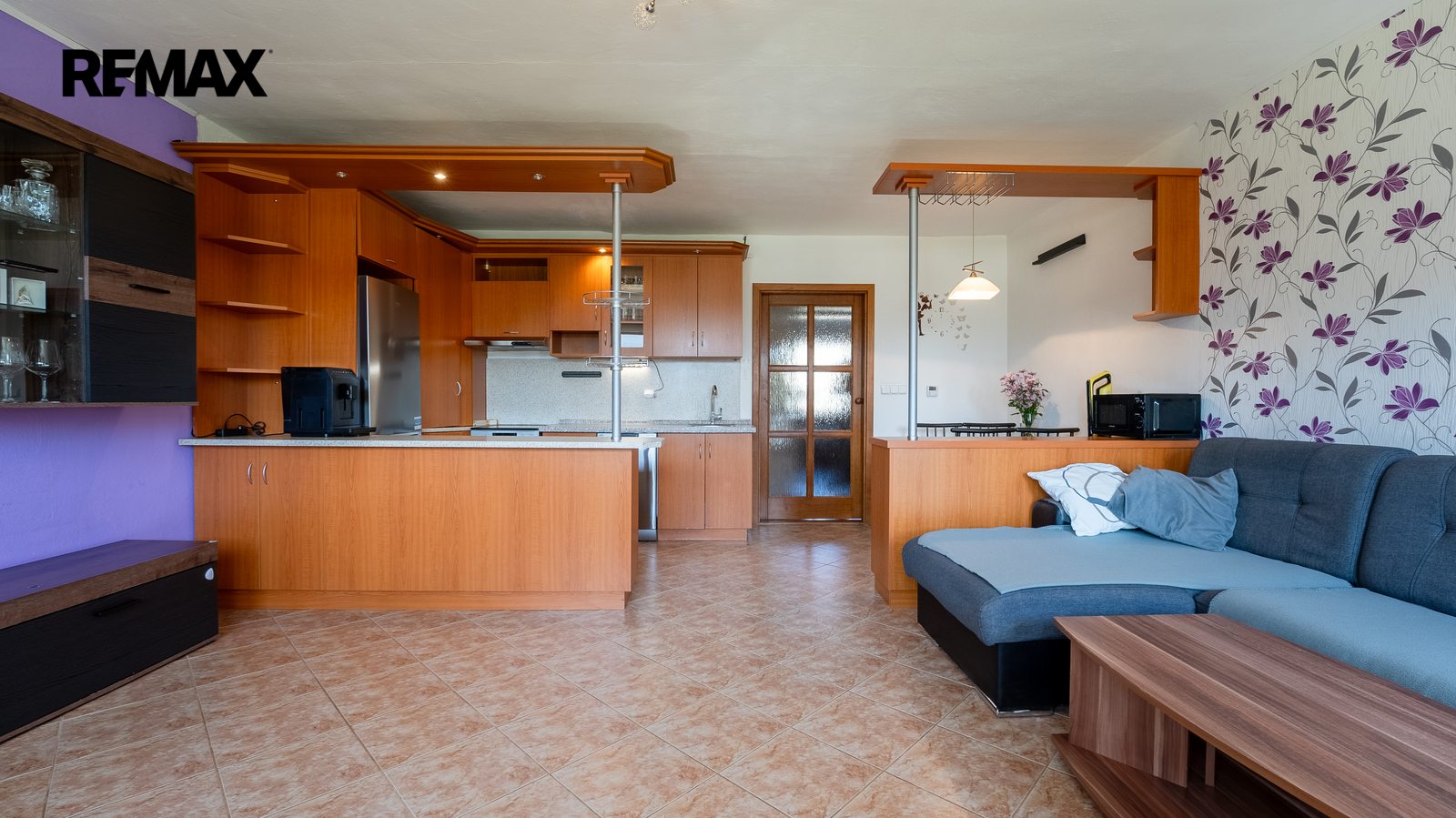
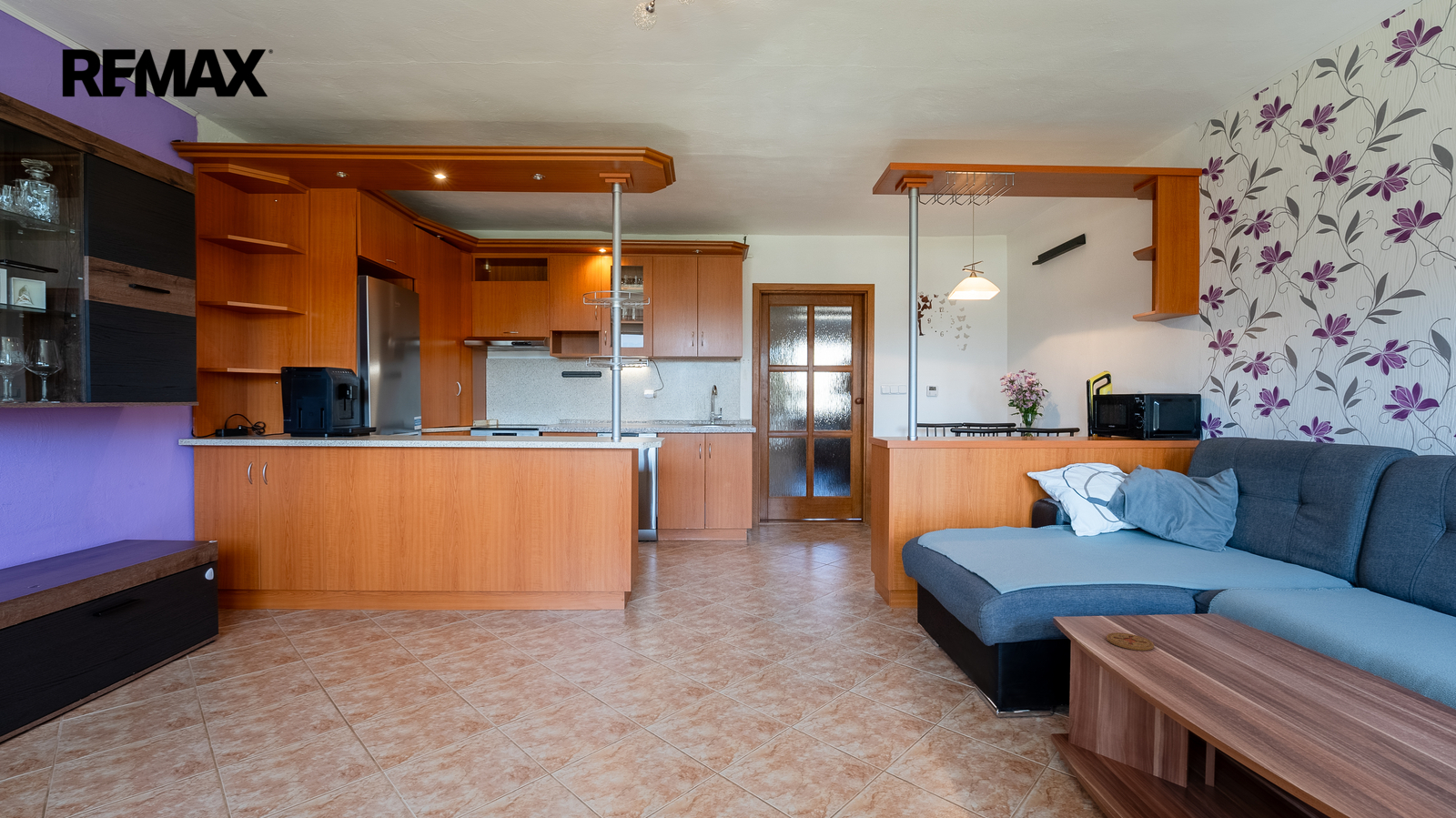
+ coaster (1129, 641)
